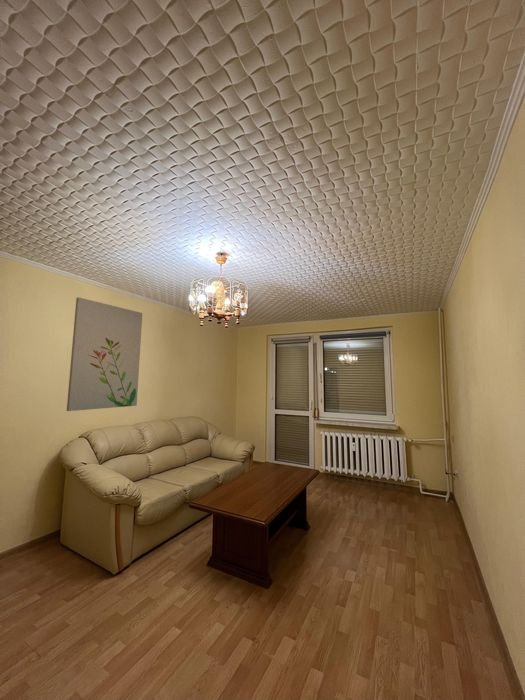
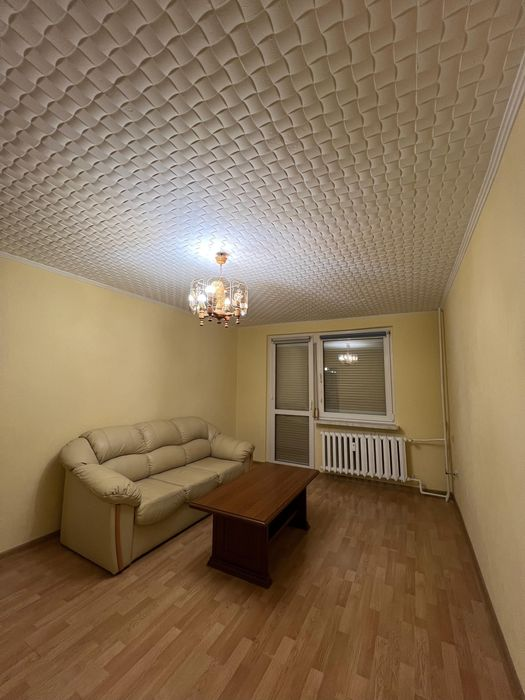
- wall art (109, 356)
